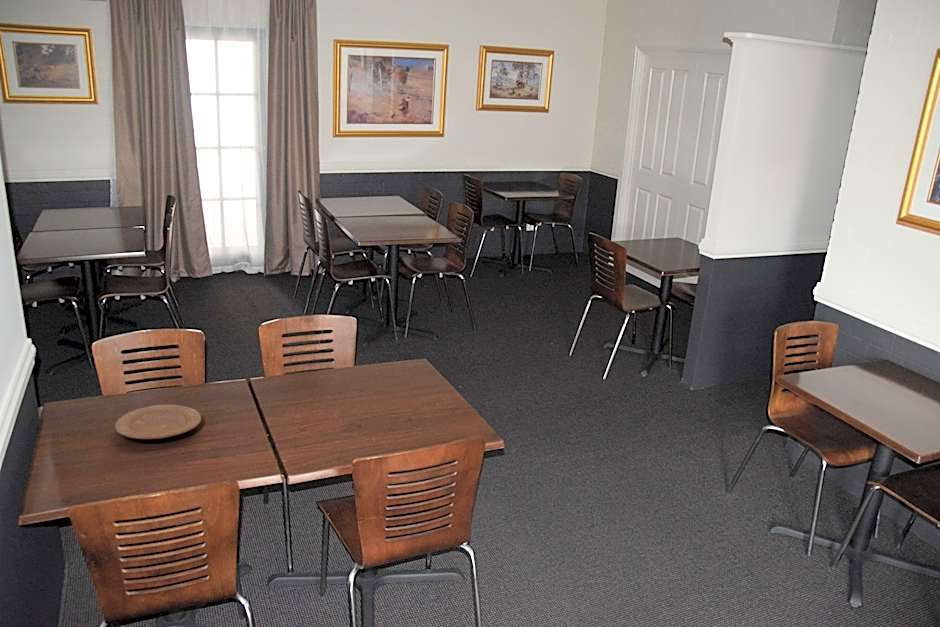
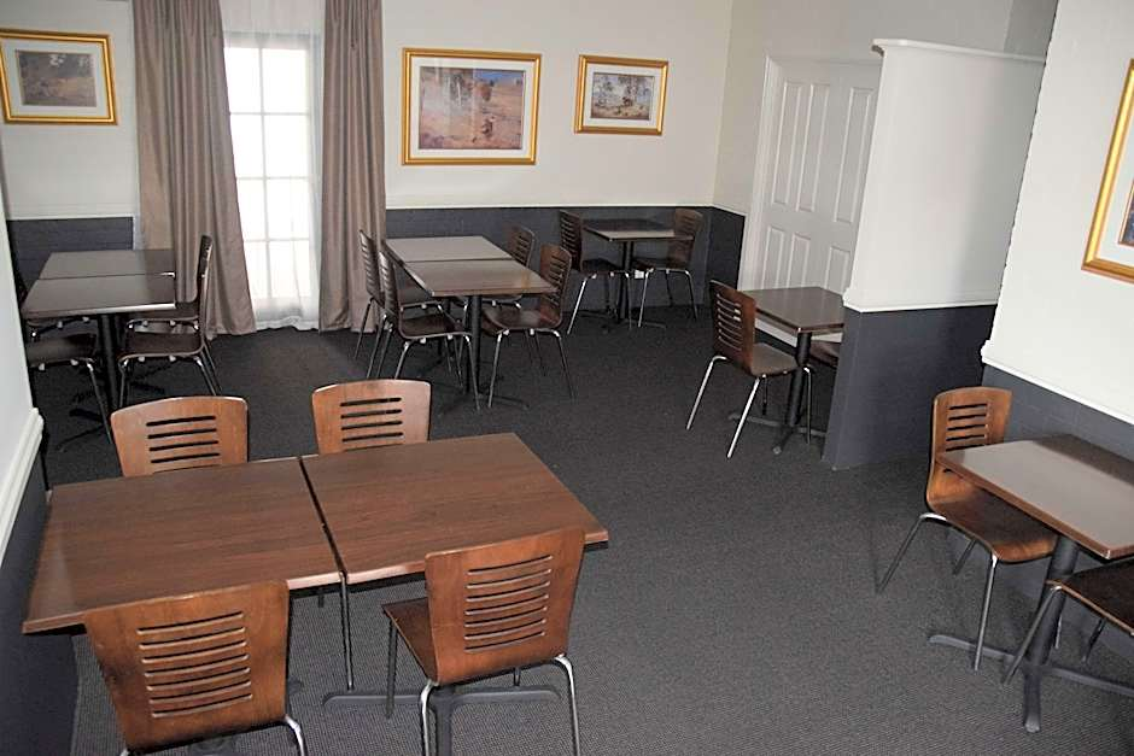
- plate (159, 425)
